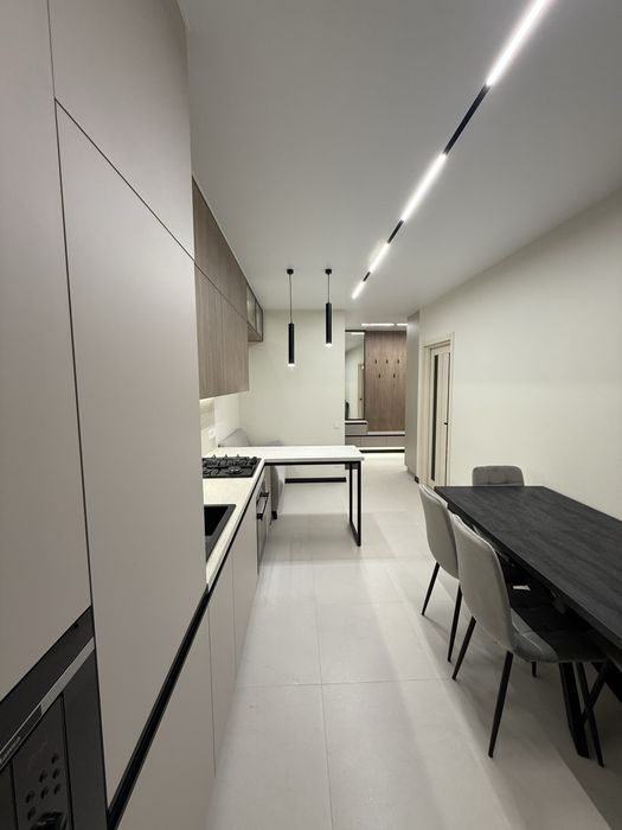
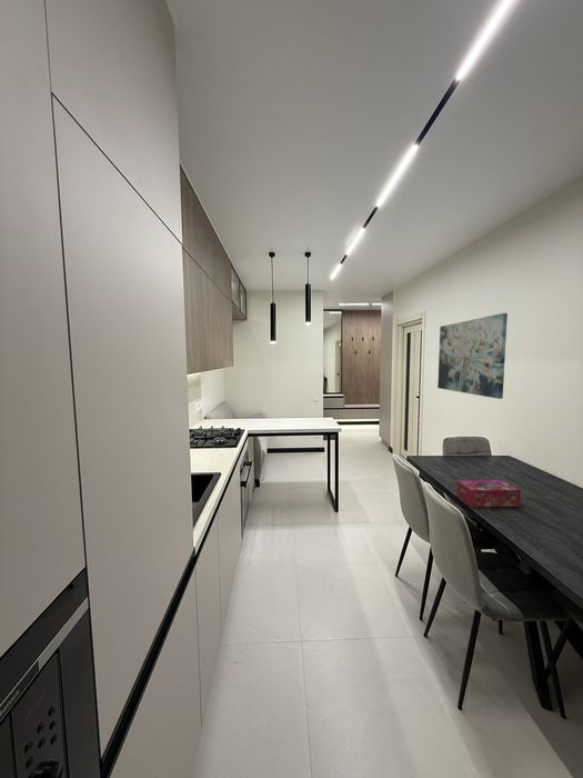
+ wall art (466, 357)
+ tissue box (486, 492)
